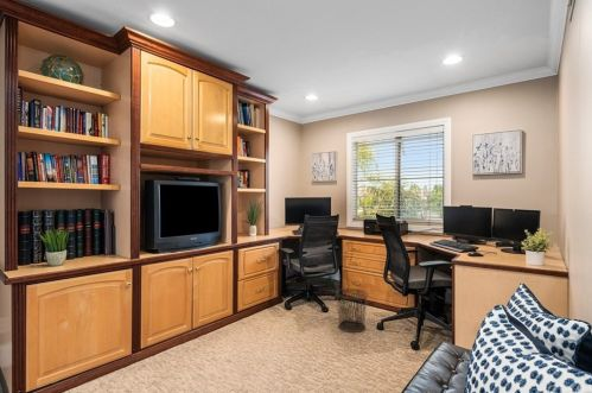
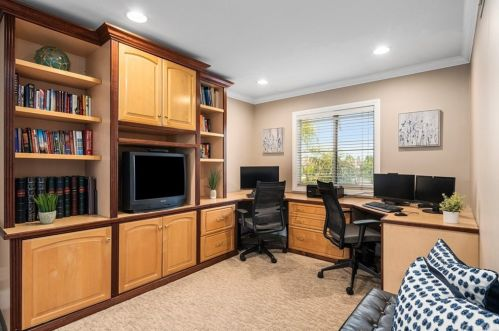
- waste bin (351, 309)
